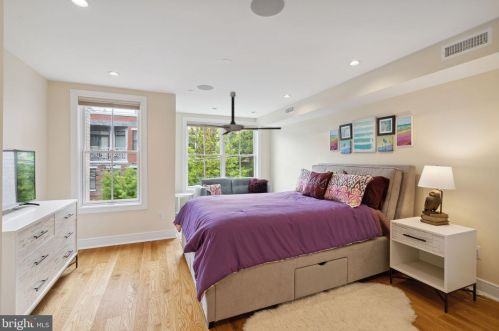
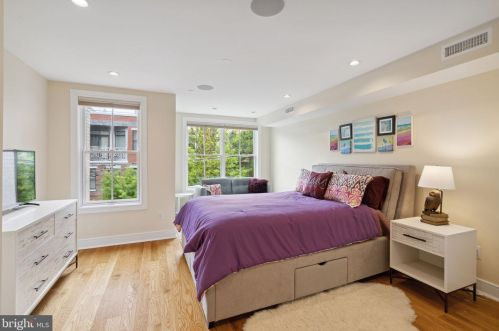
- ceiling fan (233, 112)
